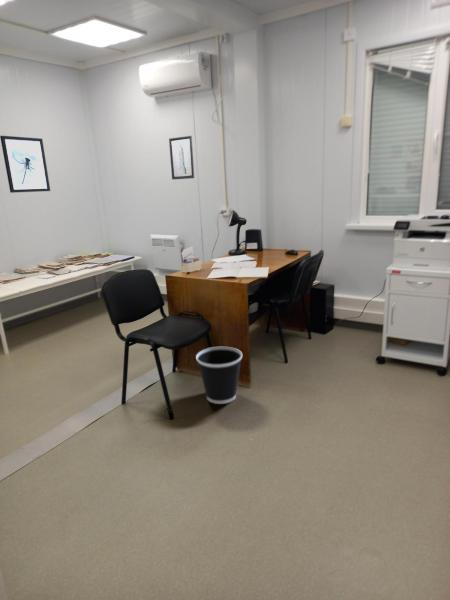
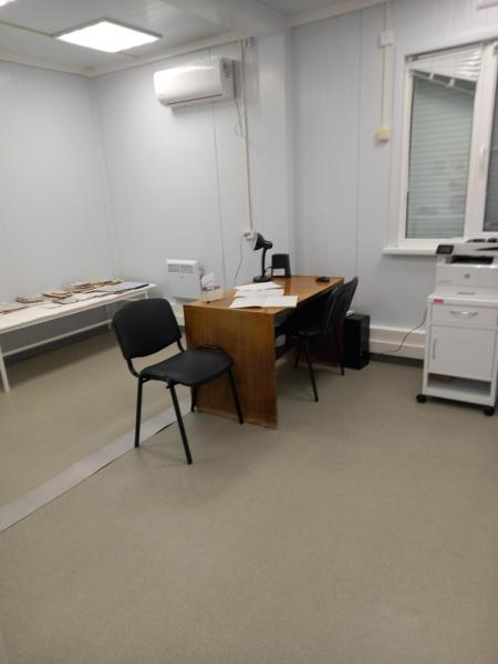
- wastebasket (220, 376)
- wall art (181, 158)
- wall art (26, 165)
